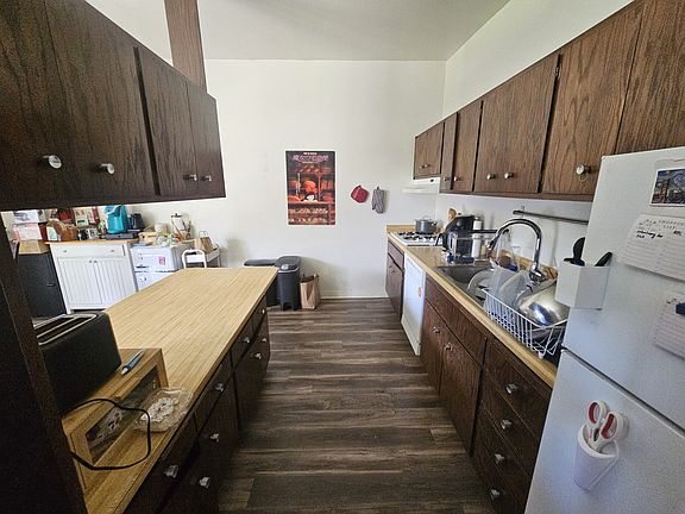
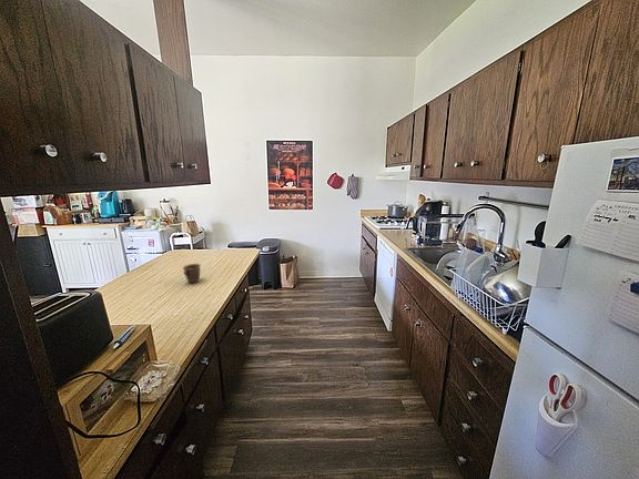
+ mug (191, 274)
